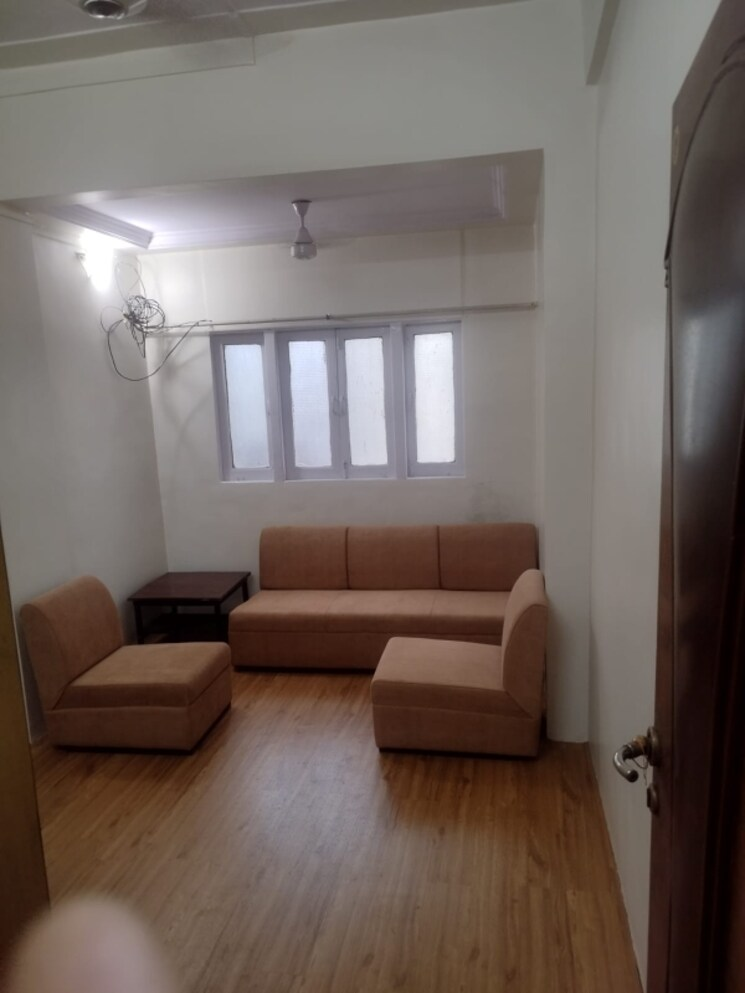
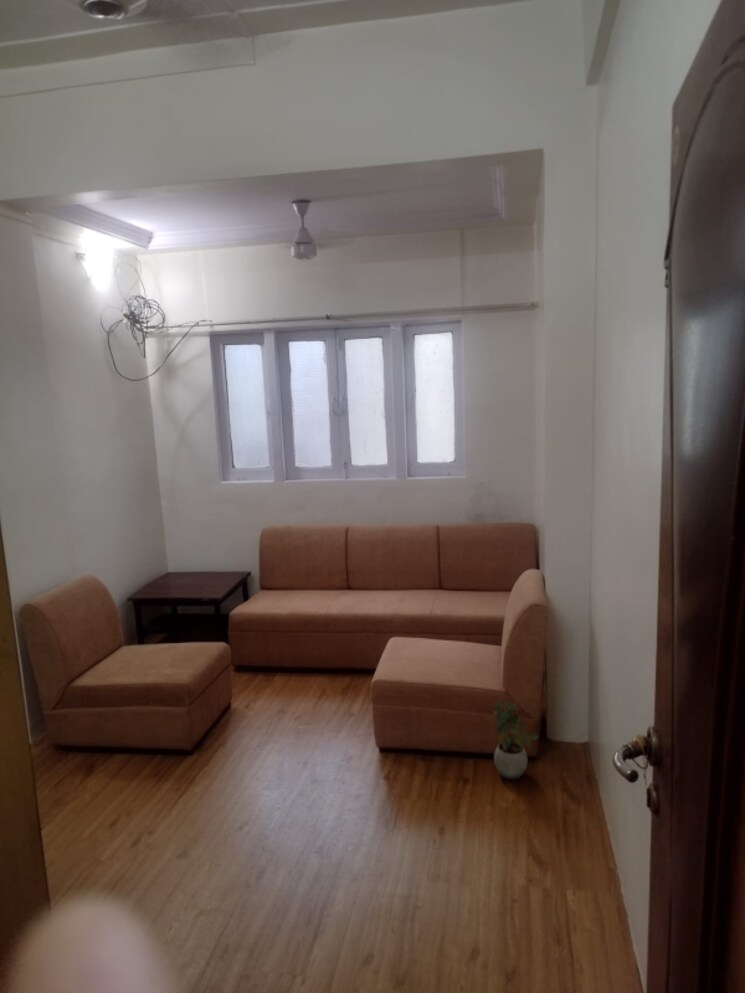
+ potted plant (513, 740)
